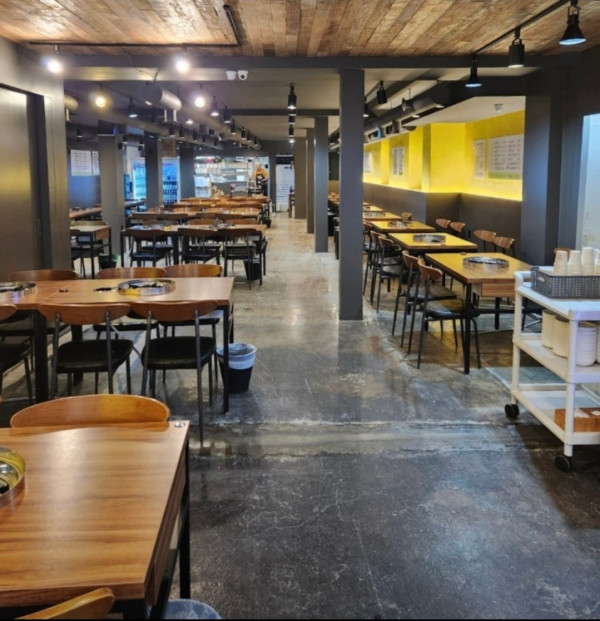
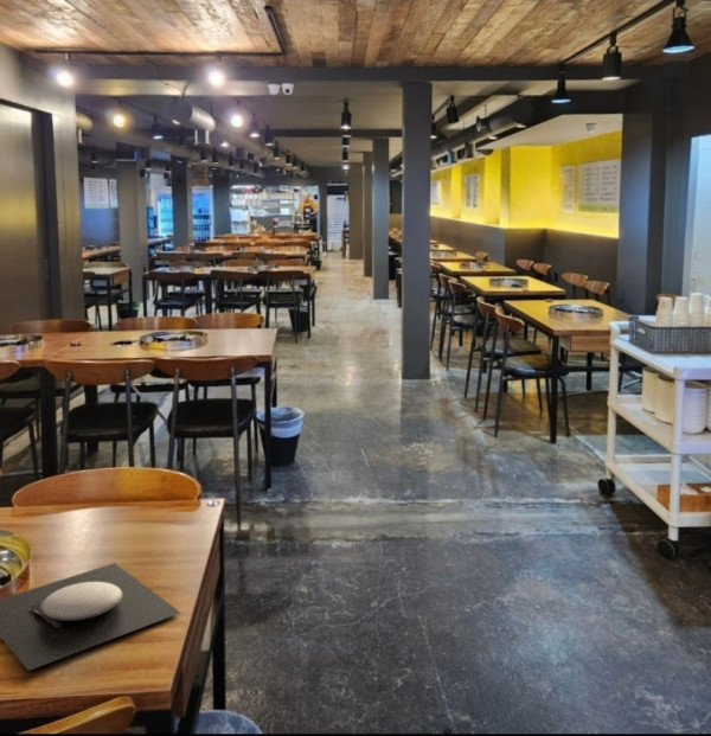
+ plate (76, 601)
